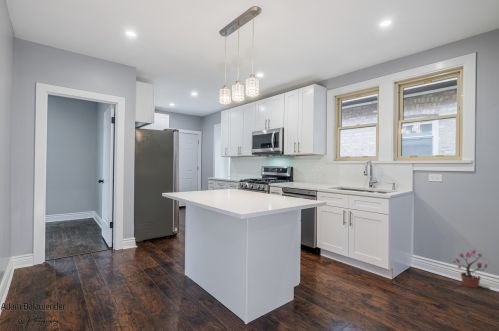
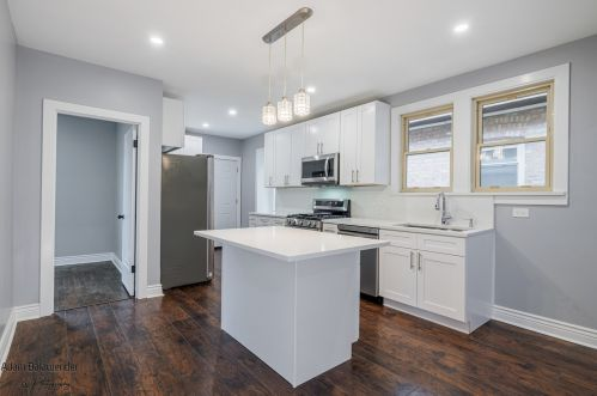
- potted plant (469, 268)
